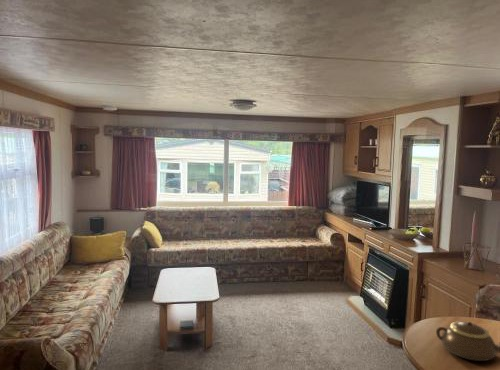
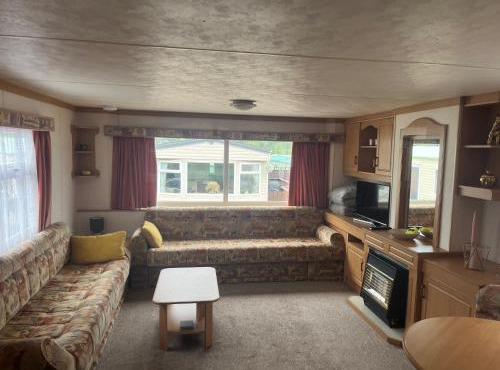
- teapot (469, 337)
